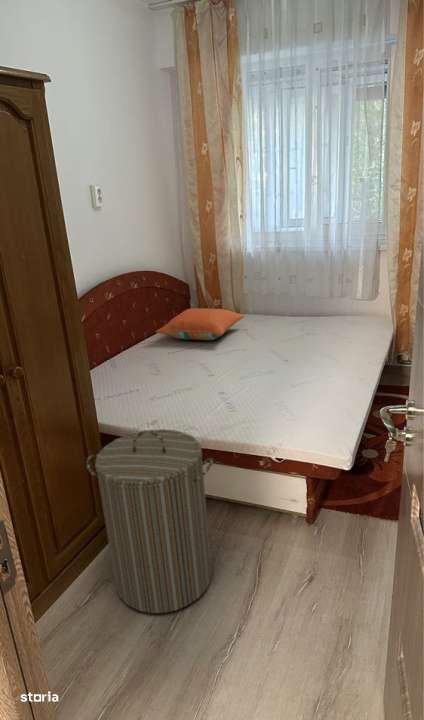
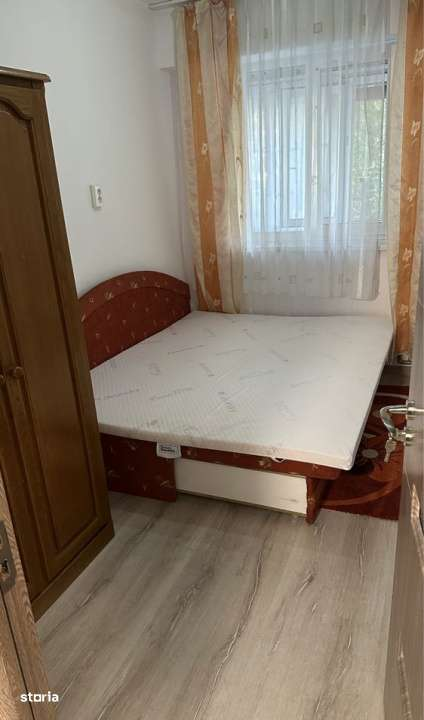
- pillow (201, 323)
- laundry hamper (155, 507)
